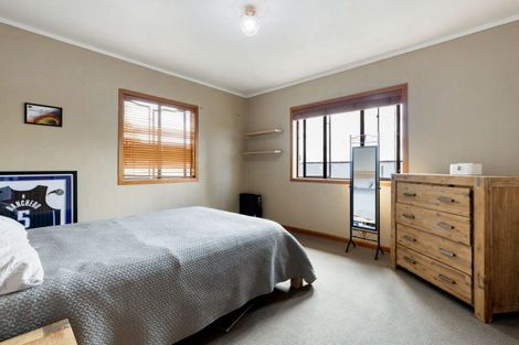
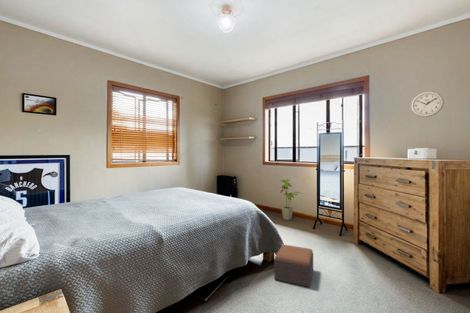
+ footstool (294, 263)
+ wall clock (426, 104)
+ house plant (288, 199)
